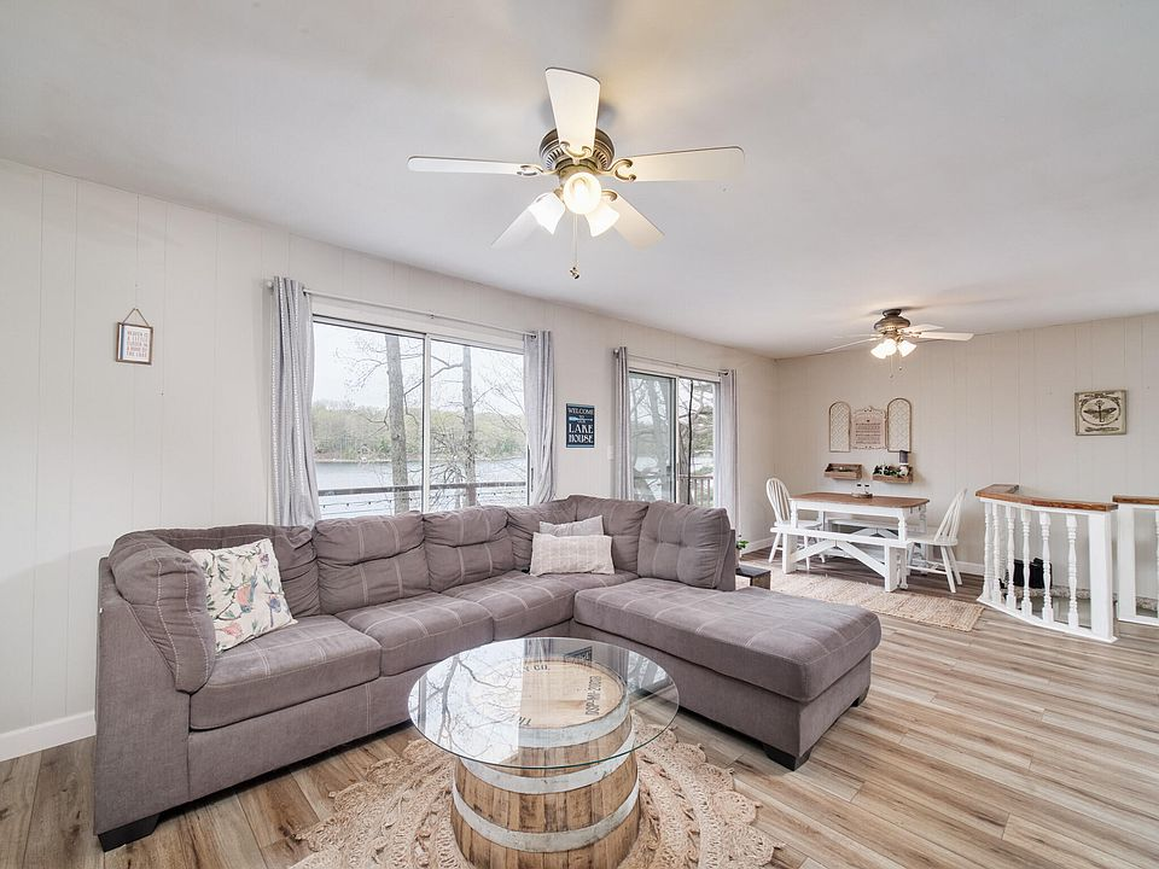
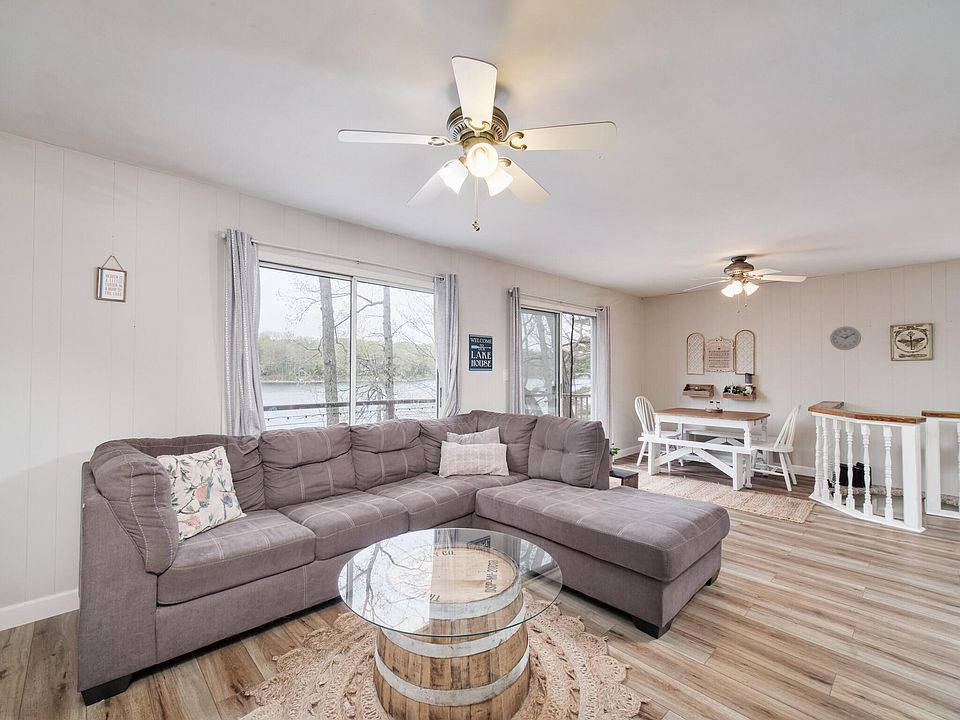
+ wall clock (845, 338)
